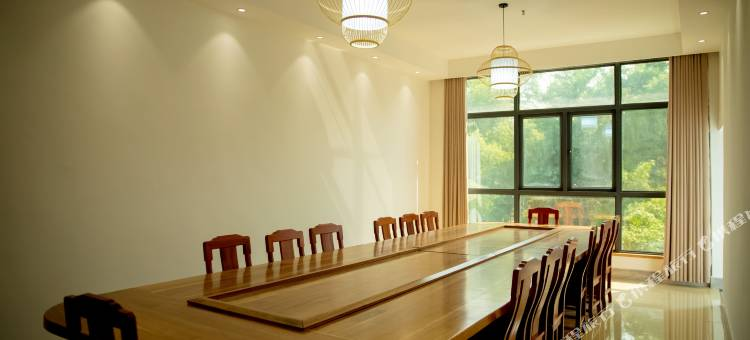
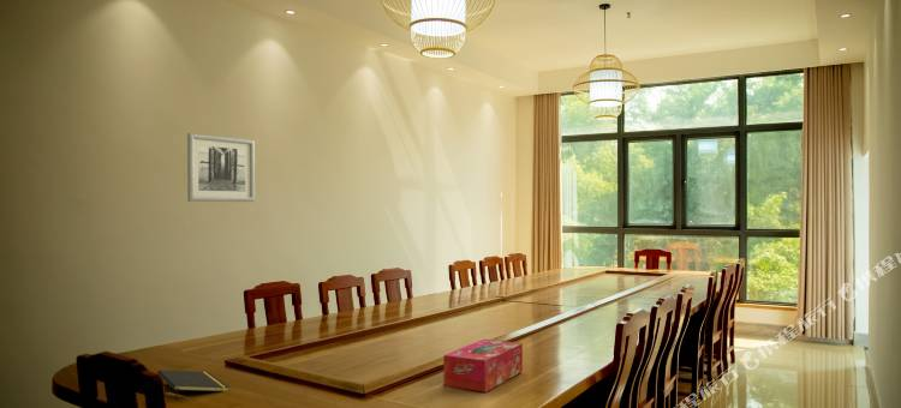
+ notepad (192, 380)
+ tissue box (484, 364)
+ wall art (222, 169)
